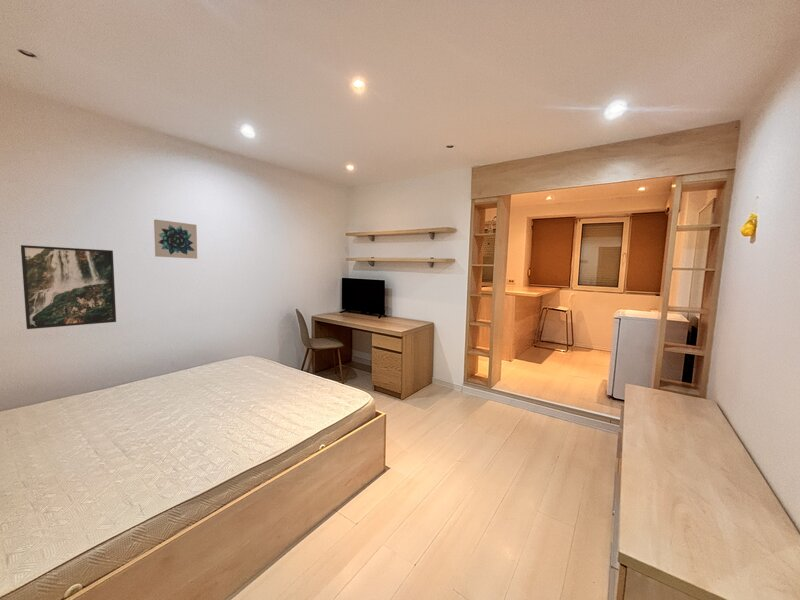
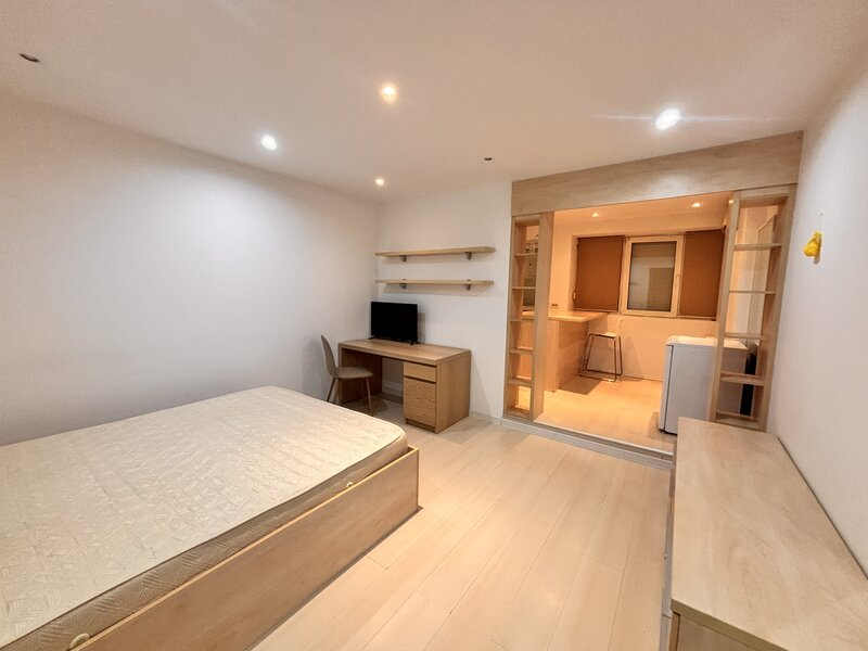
- wall art (176, 240)
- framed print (72, 287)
